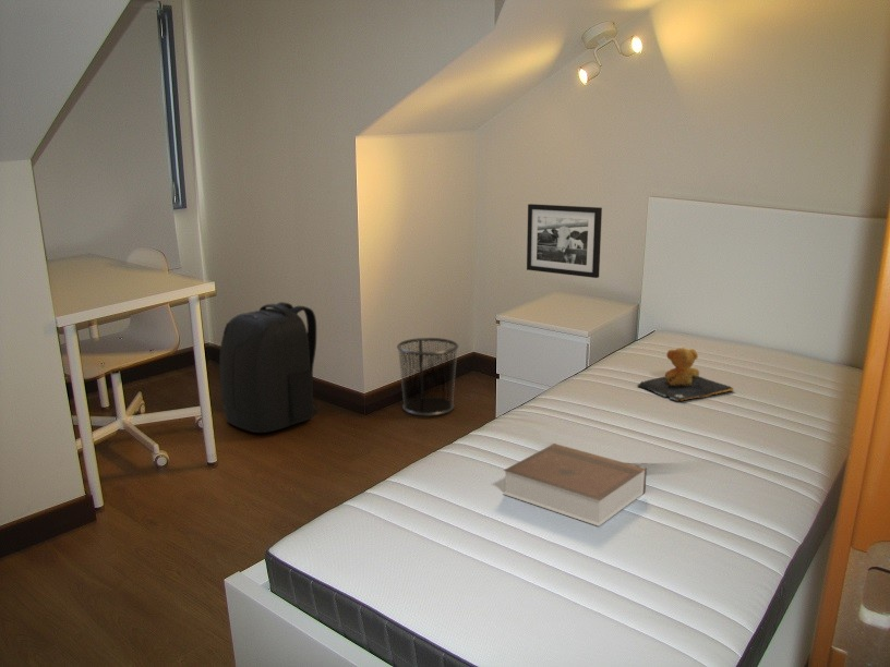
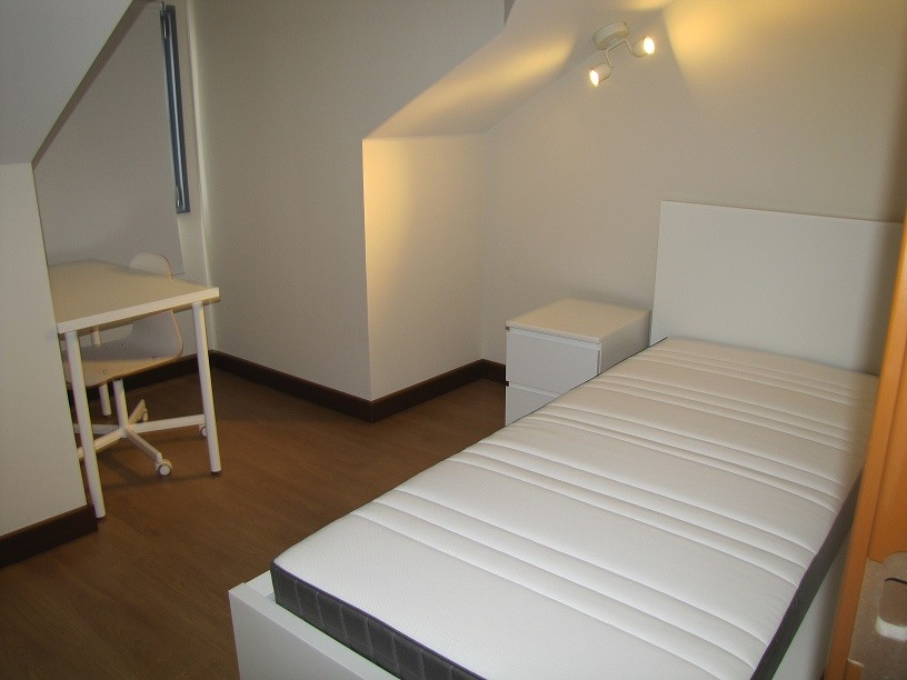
- book (574, 481)
- backpack (275, 361)
- picture frame (562, 240)
- waste bin (428, 376)
- teddy bear (684, 367)
